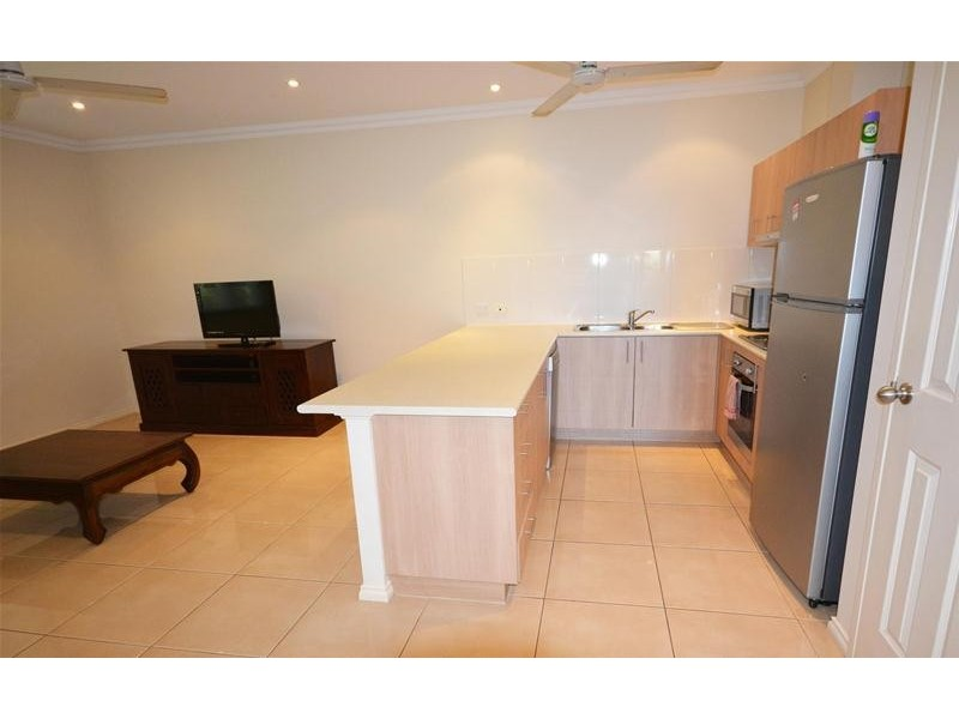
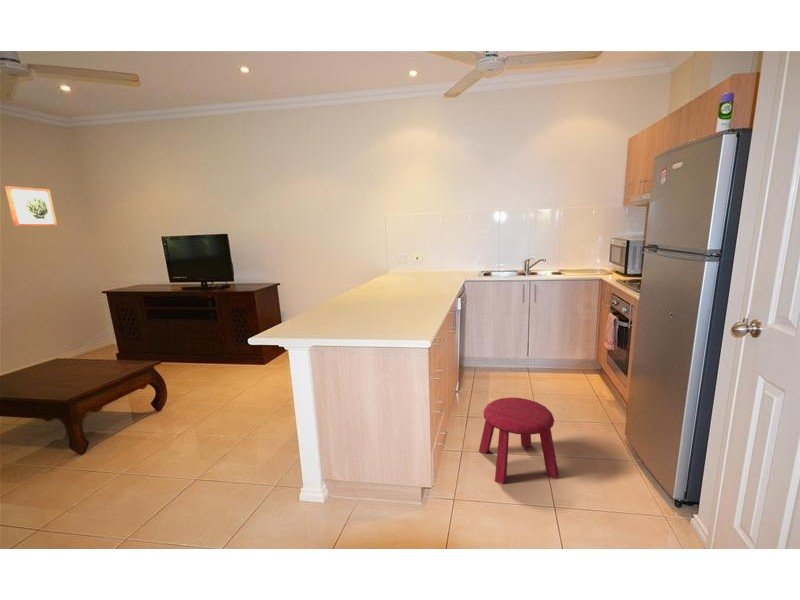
+ stool (517, 433)
+ wall art (32, 207)
